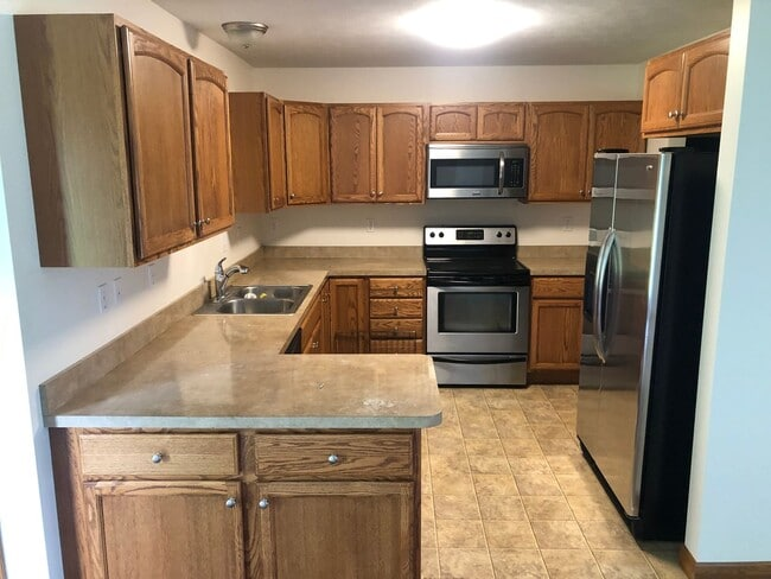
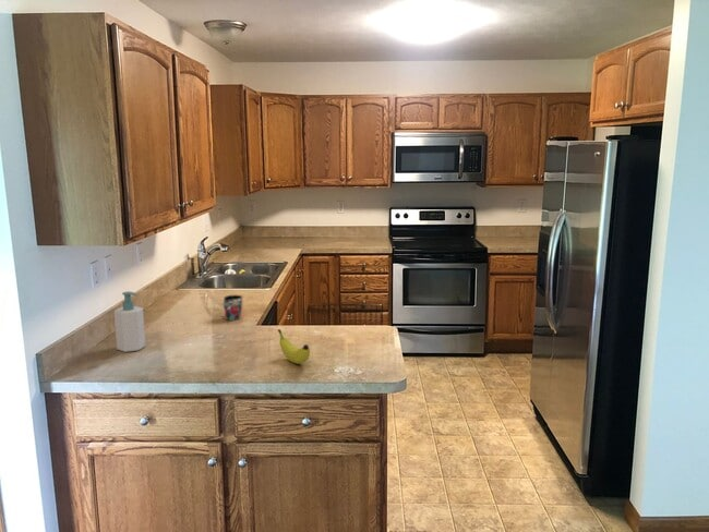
+ mug (231, 306)
+ fruit (295, 349)
+ soap bottle (129, 319)
